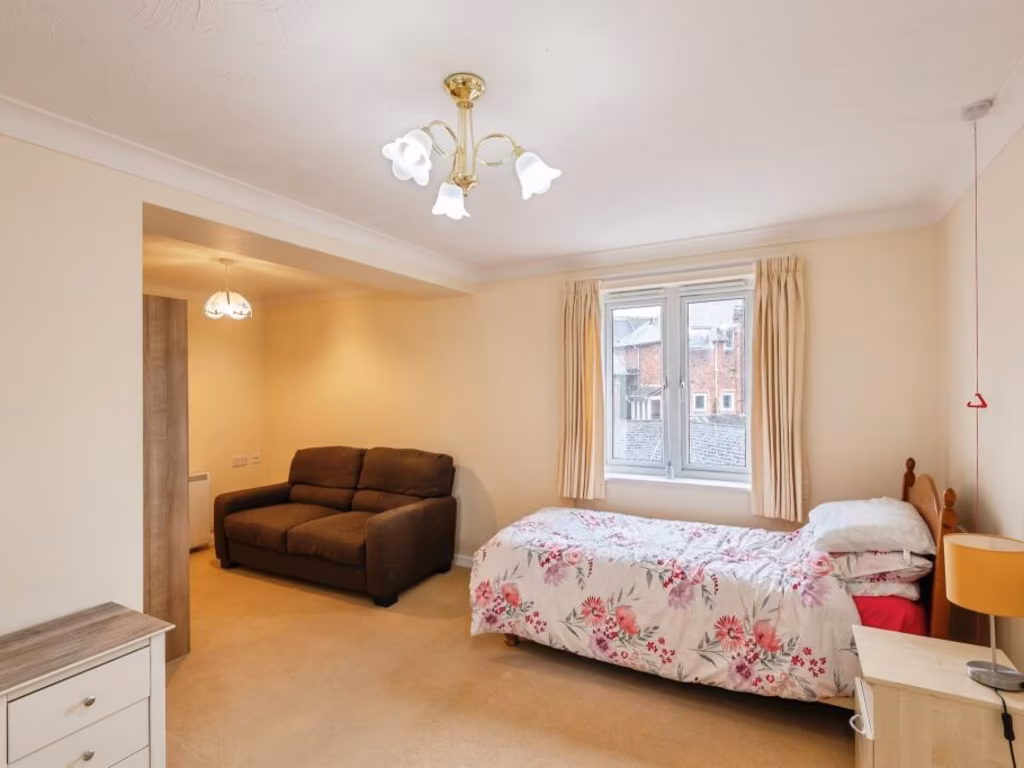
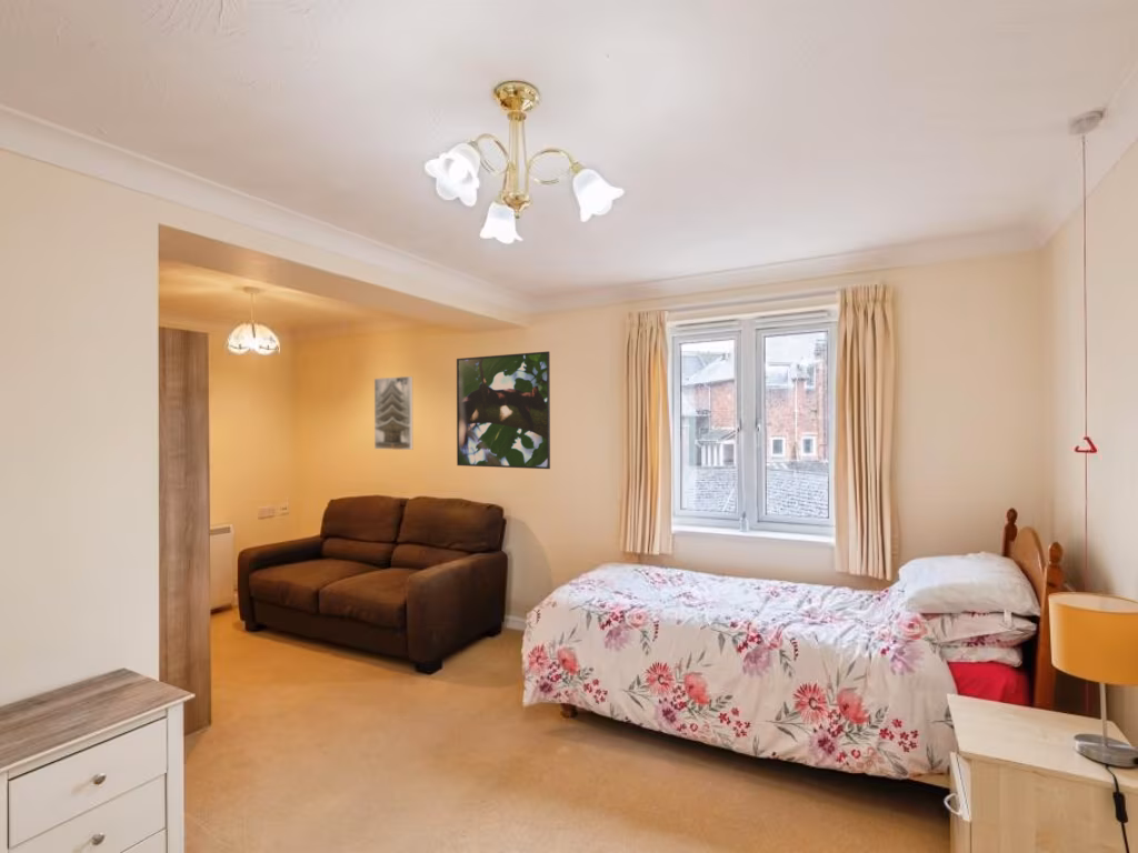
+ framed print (501, 411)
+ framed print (392, 413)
